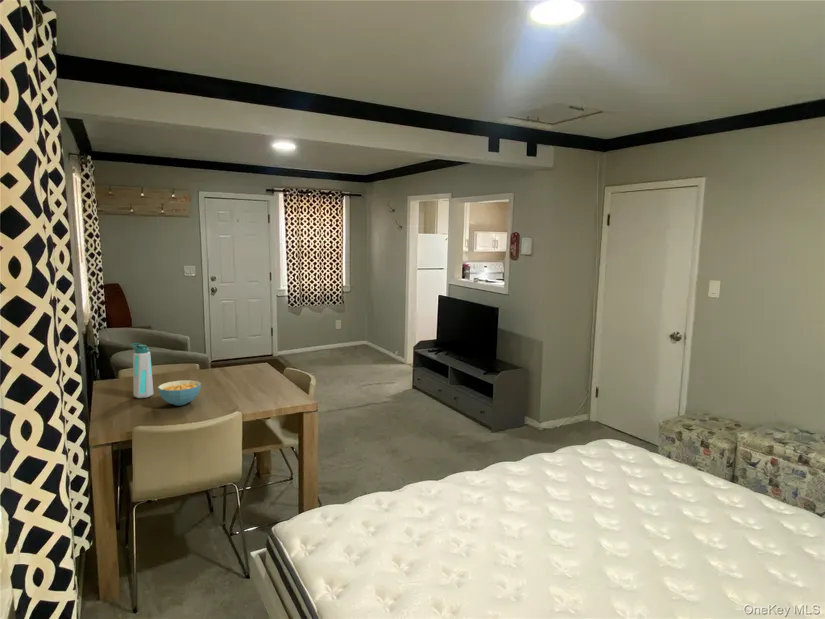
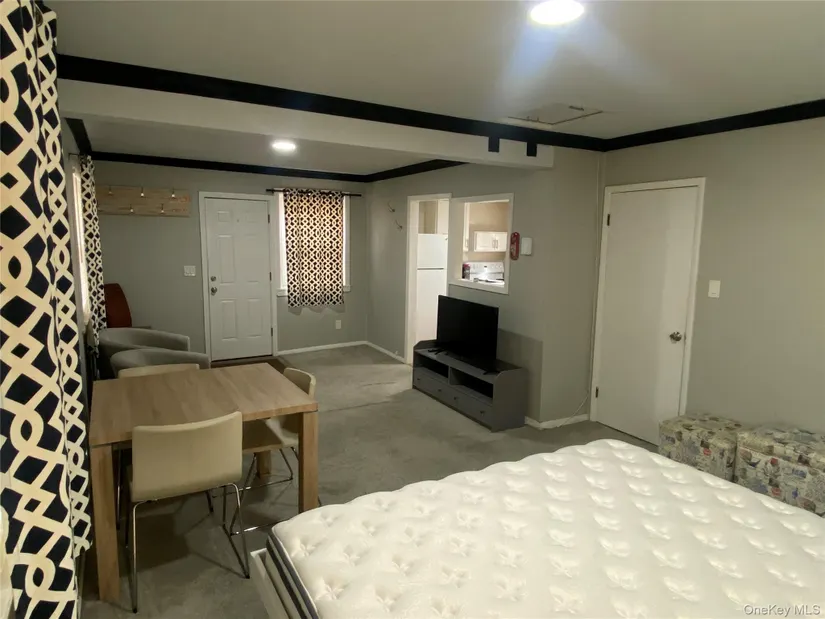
- water bottle (141, 370)
- cereal bowl (180, 394)
